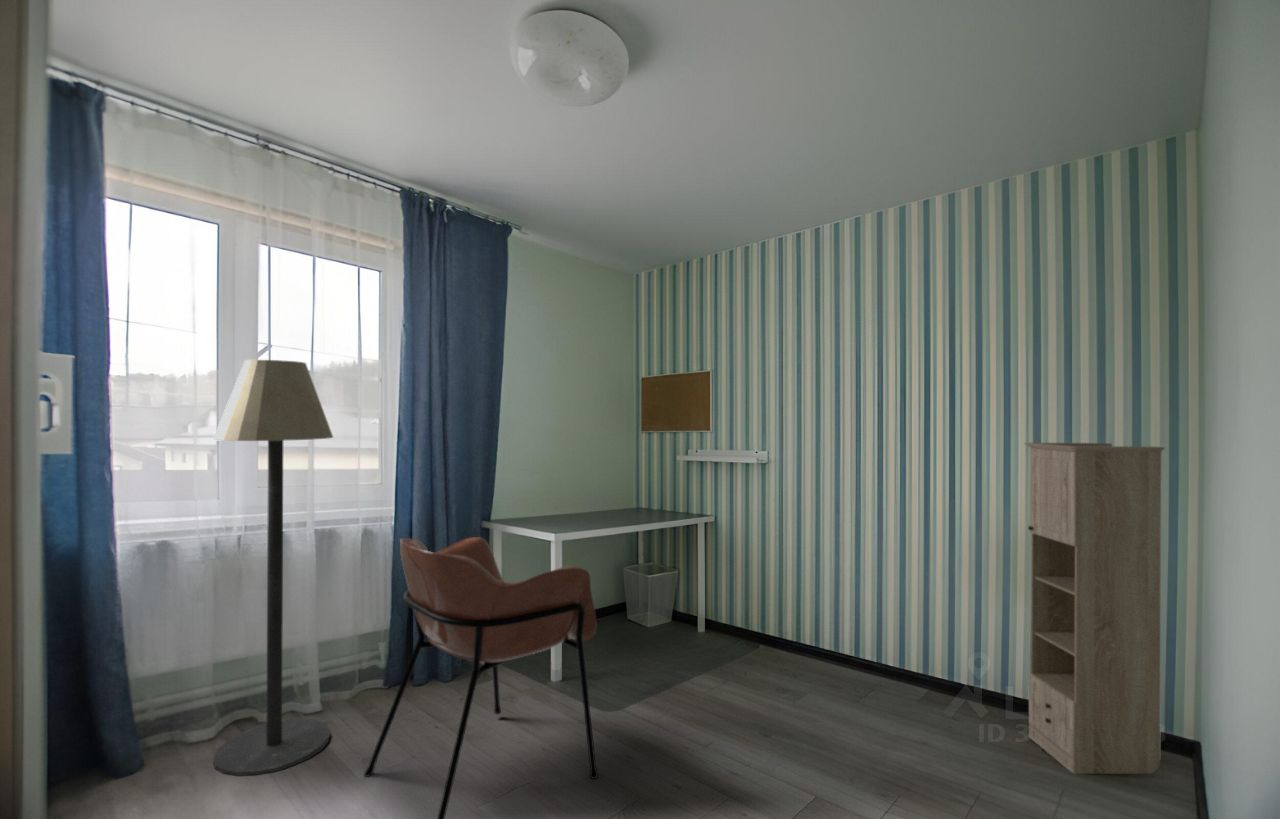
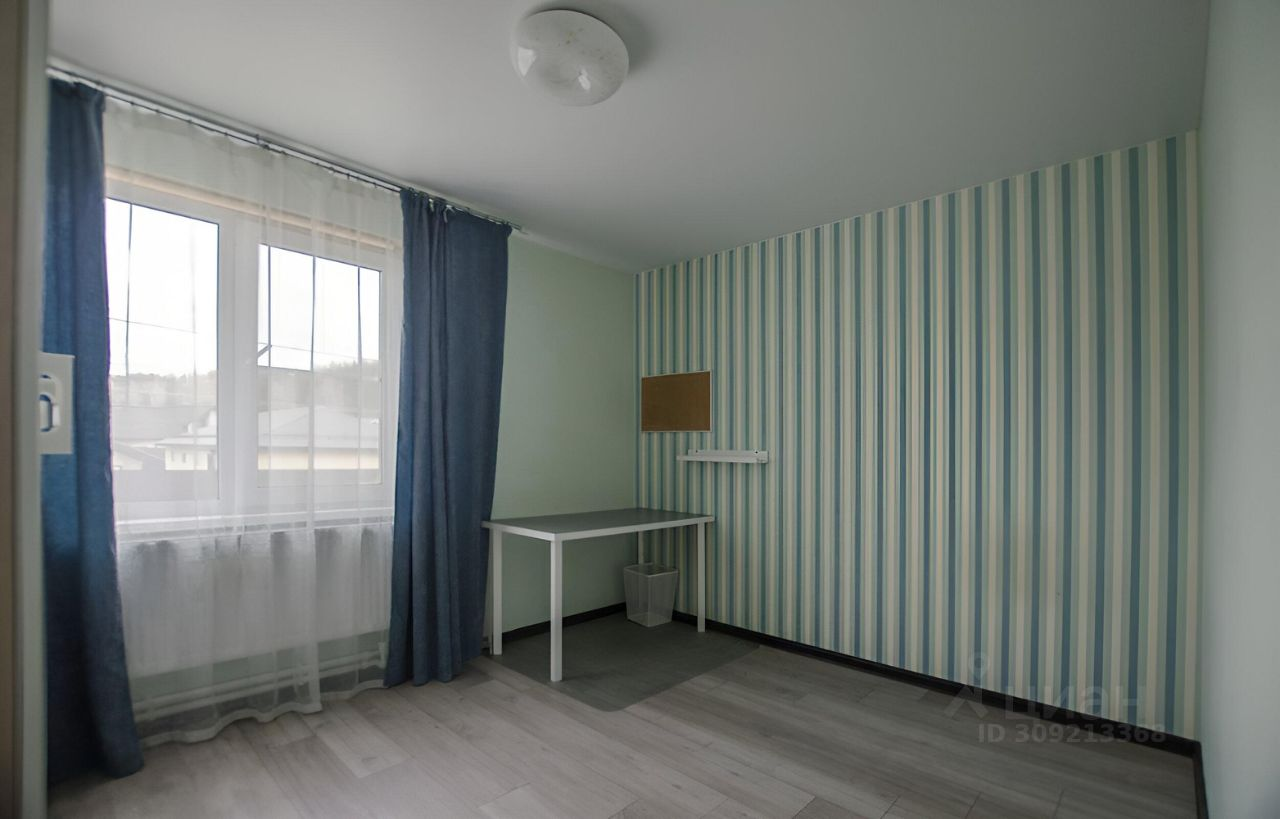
- storage cabinet (1090, 600)
- floor lamp (275, 555)
- armchair (486, 651)
